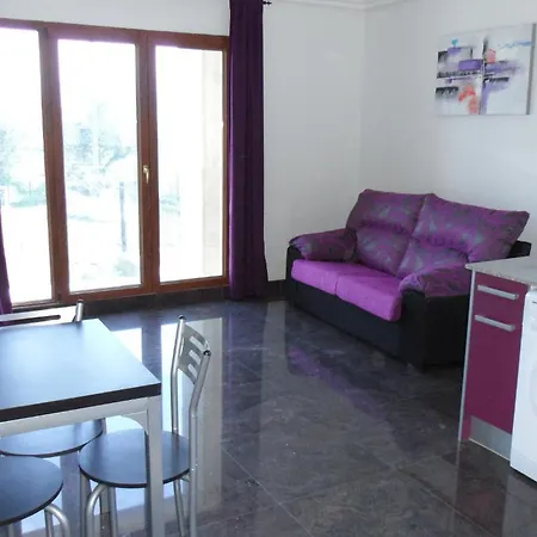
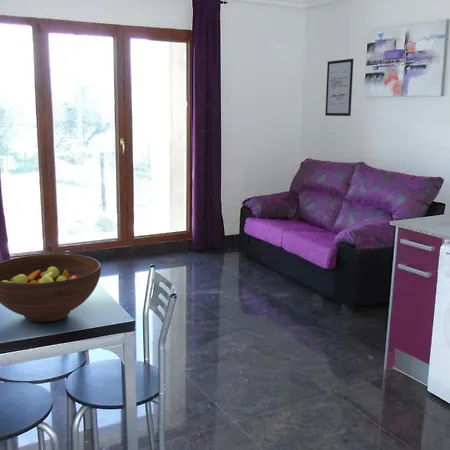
+ fruit bowl (46, 291)
+ wall art (338, 88)
